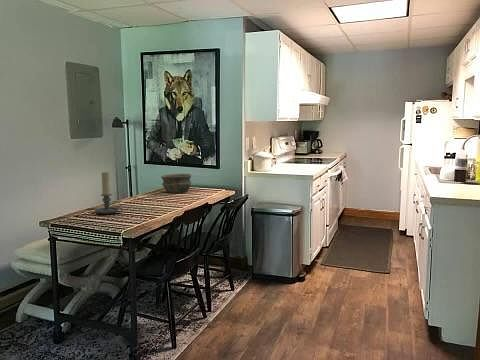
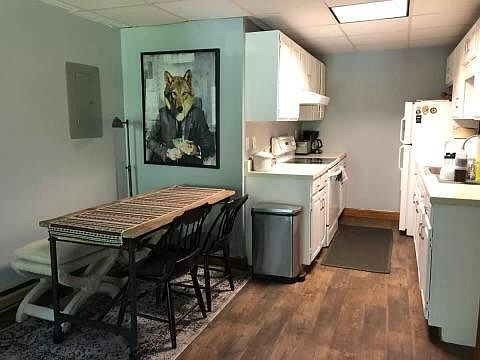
- bowl (176, 183)
- candle holder (108, 192)
